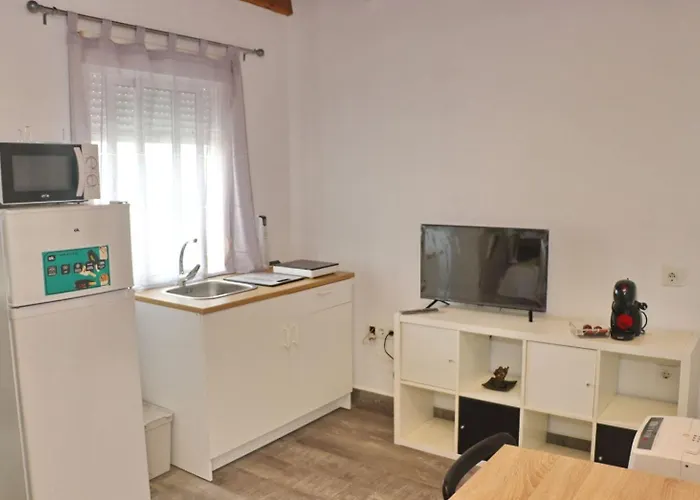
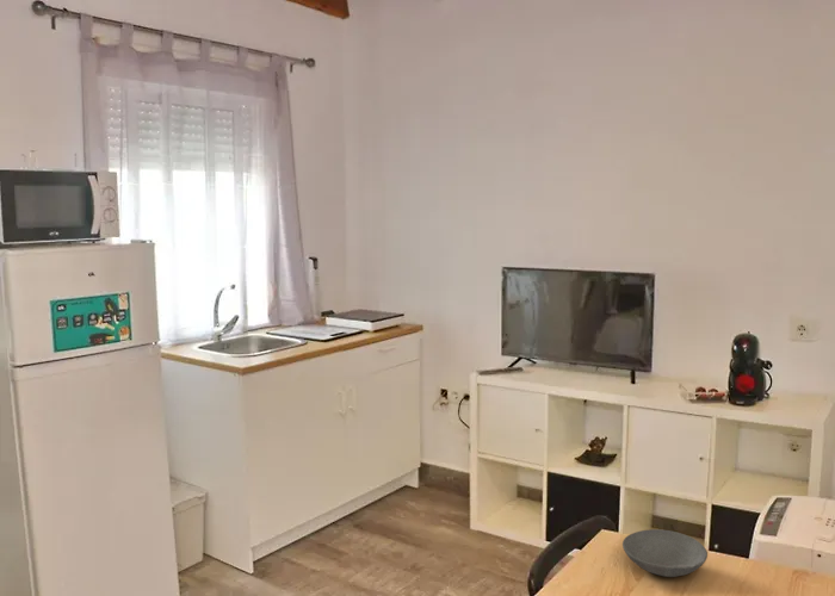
+ bowl (663, 557)
